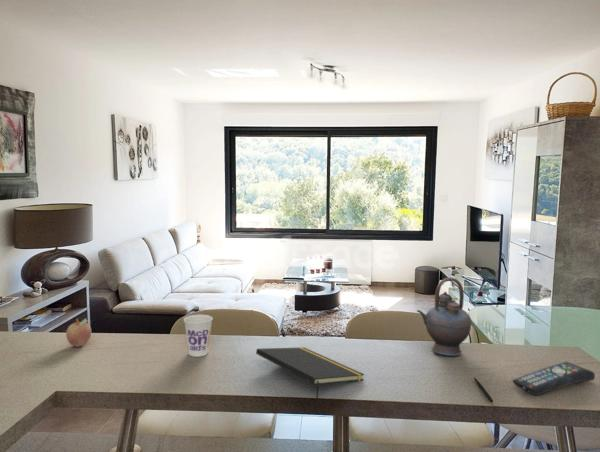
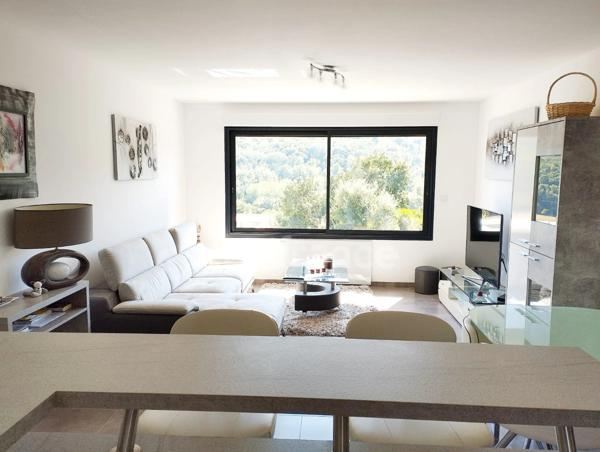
- fruit (79, 331)
- pen (482, 388)
- teapot (443, 314)
- cup (198, 335)
- notepad (308, 363)
- remote control (555, 377)
